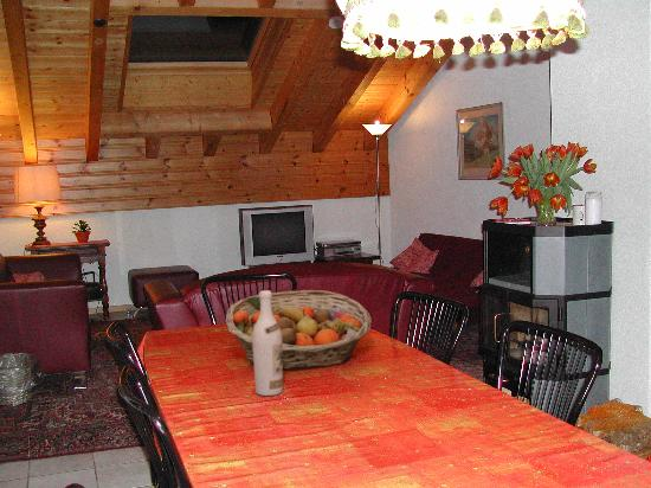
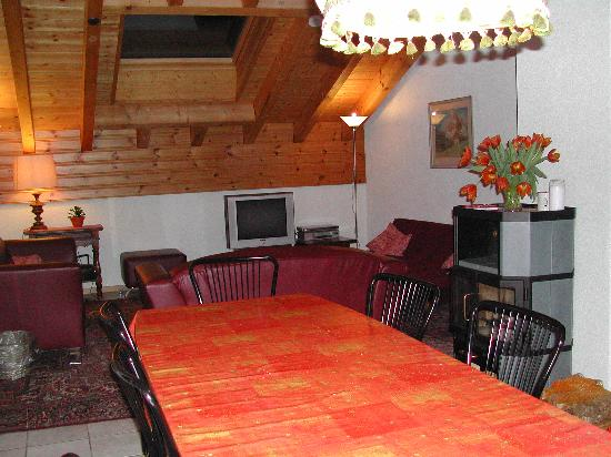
- fruit basket (298, 328)
- wine bottle (266, 341)
